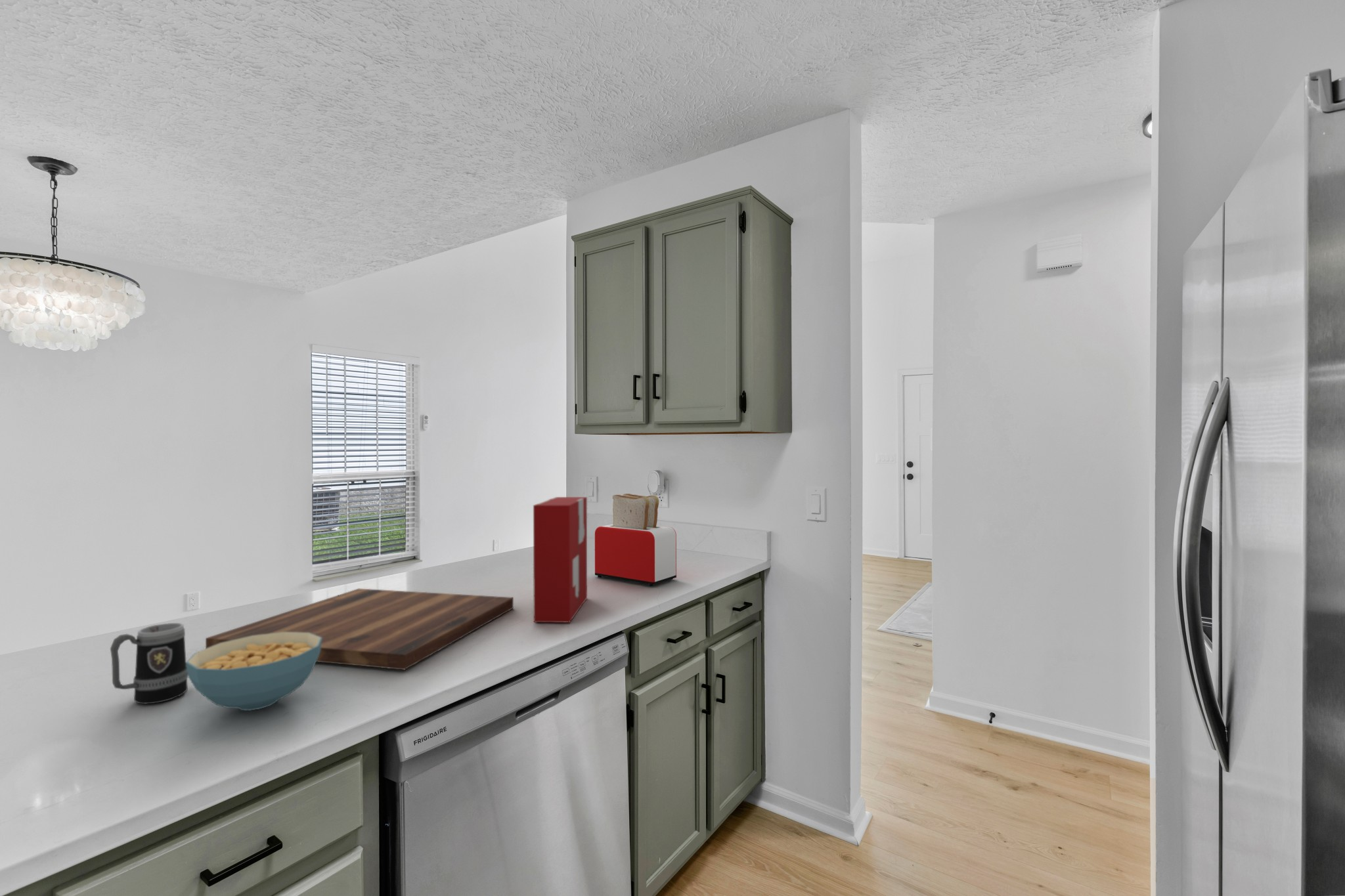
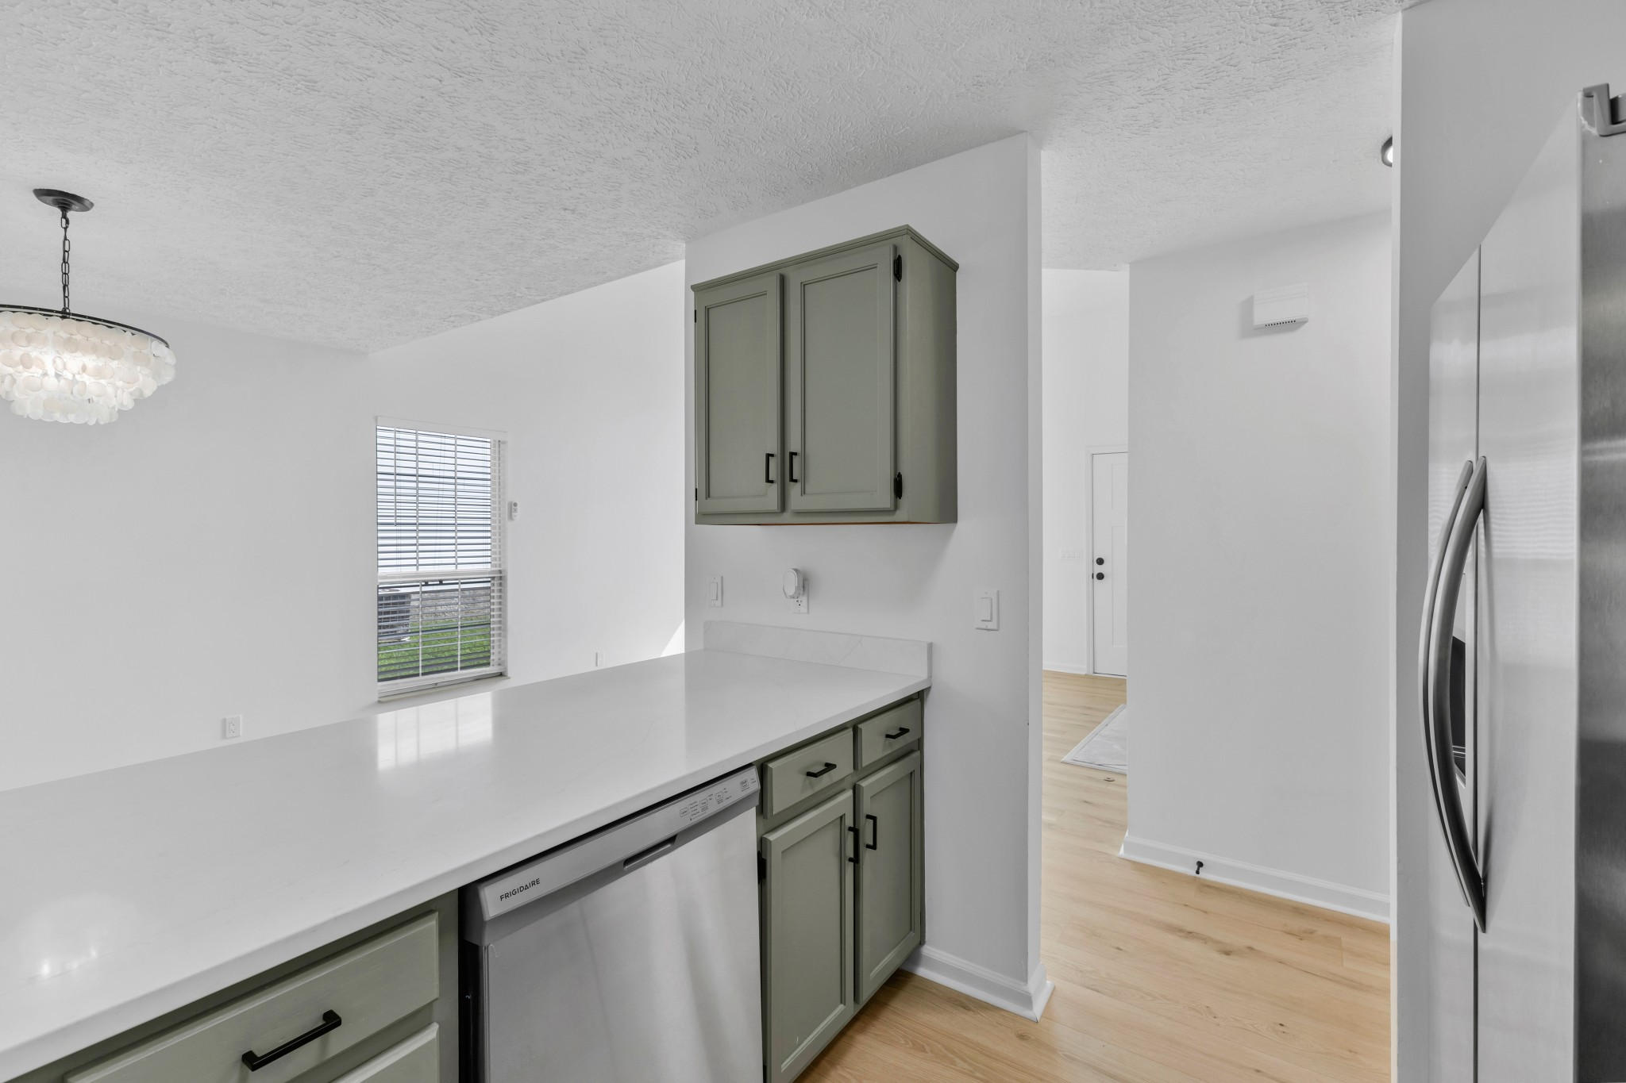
- cutting board (377, 621)
- mug (150, 664)
- toaster (632, 536)
- cereal bowl (258, 676)
- cereal box (561, 555)
